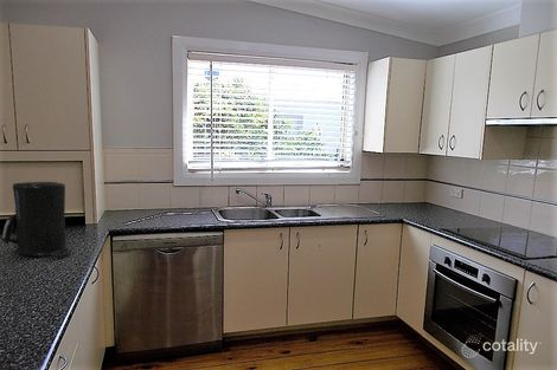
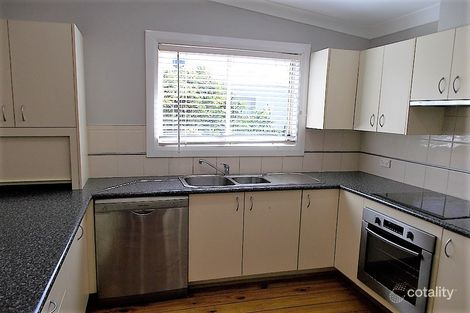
- coffee maker (36, 218)
